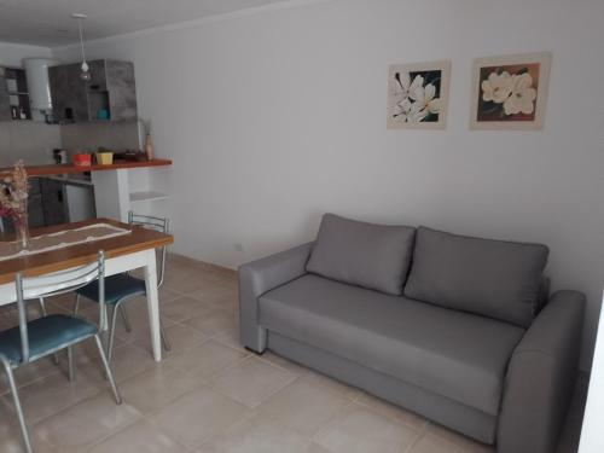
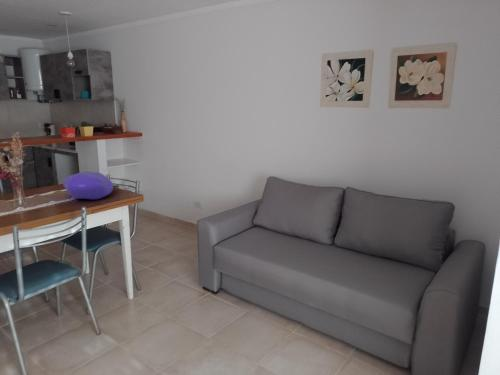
+ decorative bowl (87, 184)
